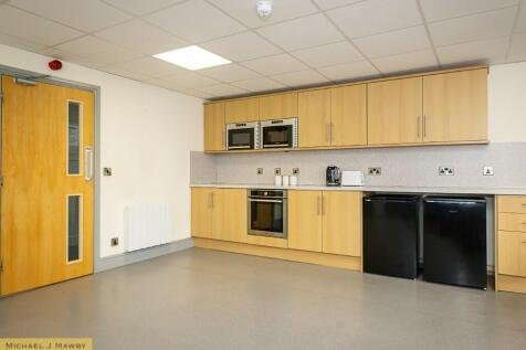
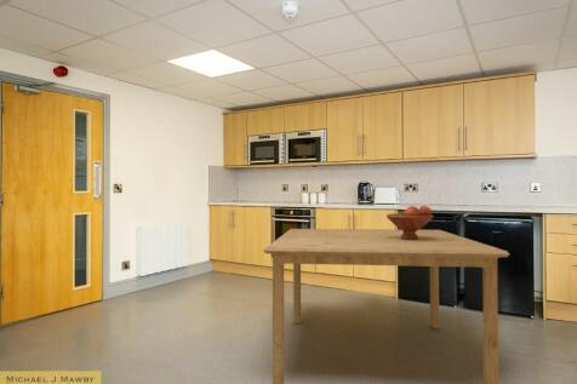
+ dining table (369, 264)
+ fruit bowl (409, 222)
